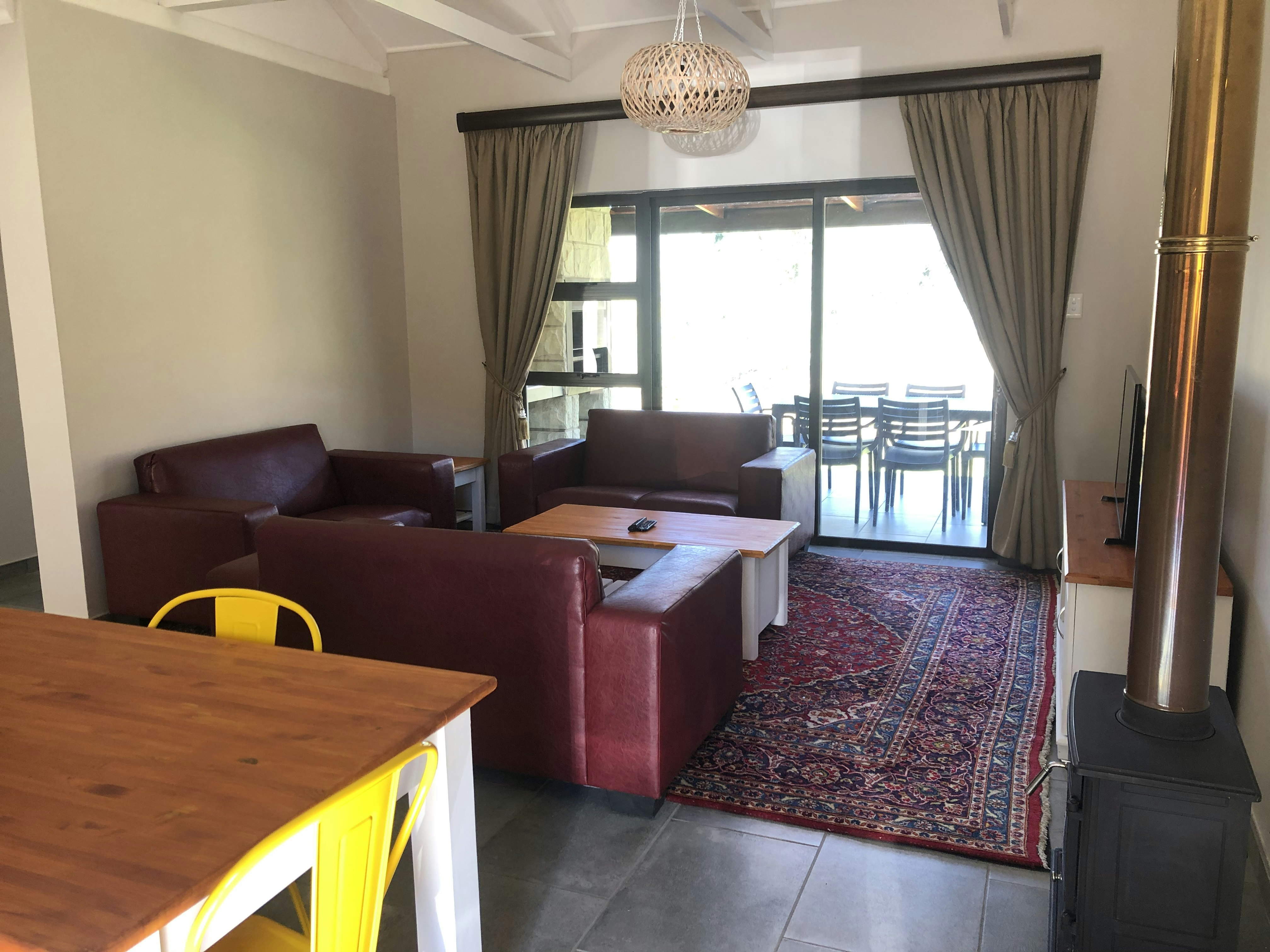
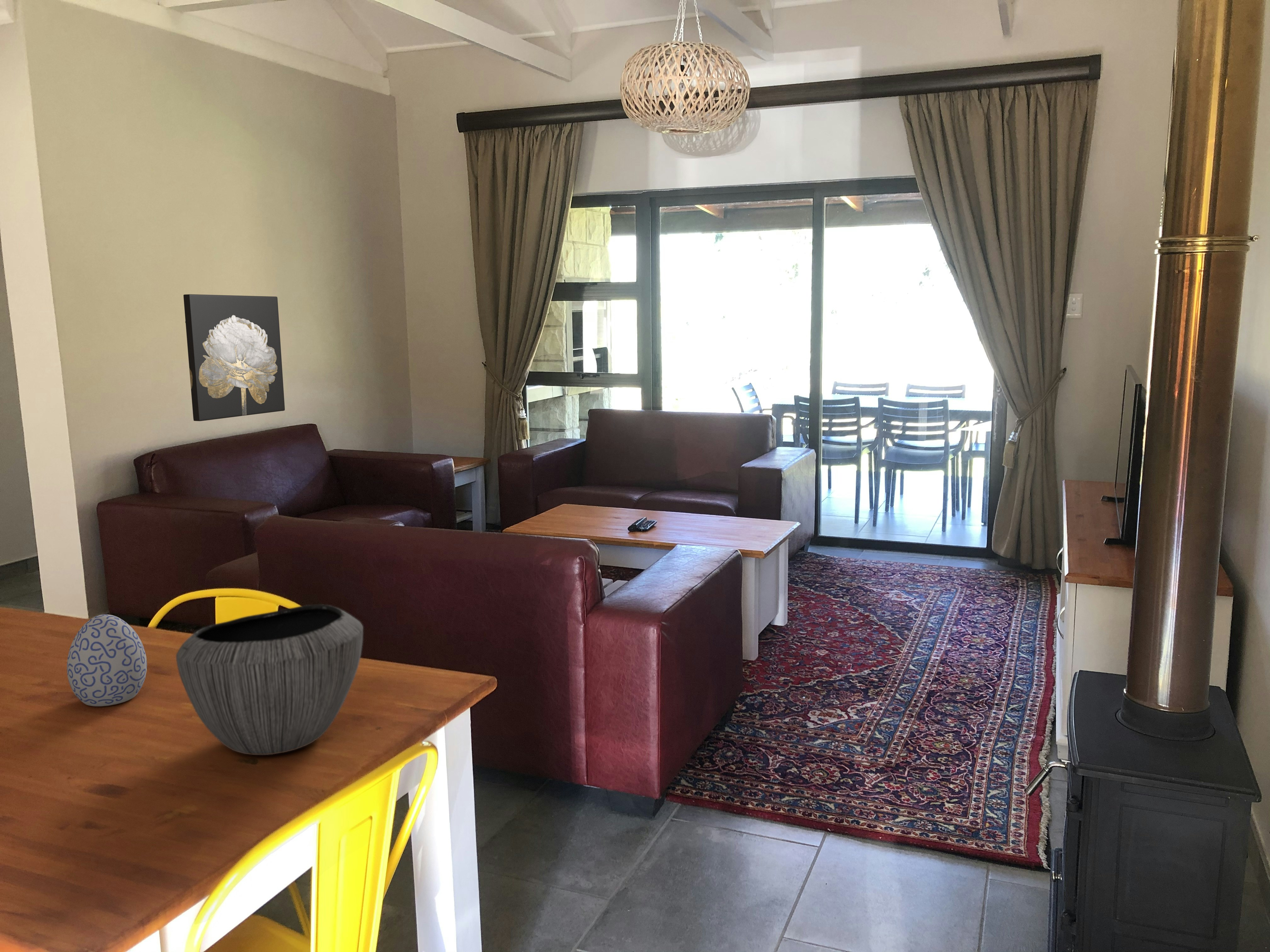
+ wall art (237, 356)
+ decorative egg (106, 657)
+ bowl (275, 680)
